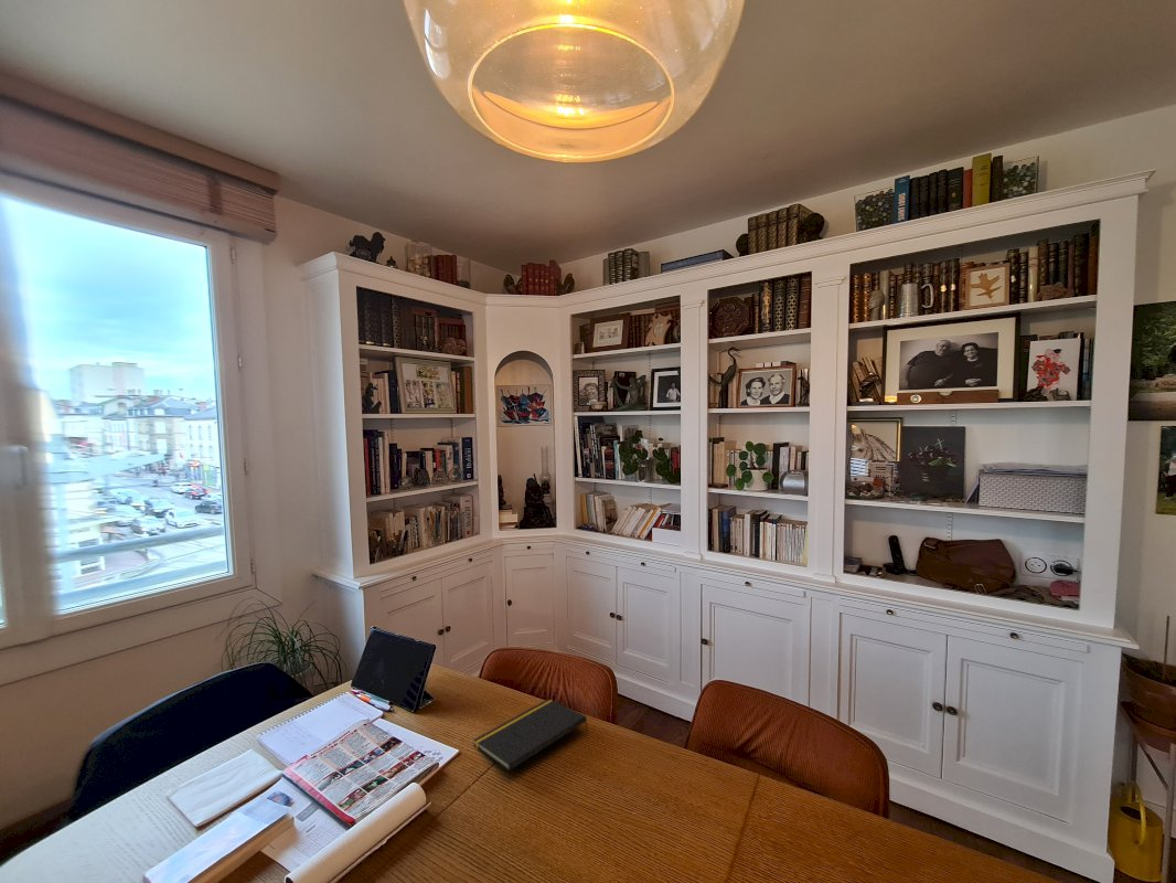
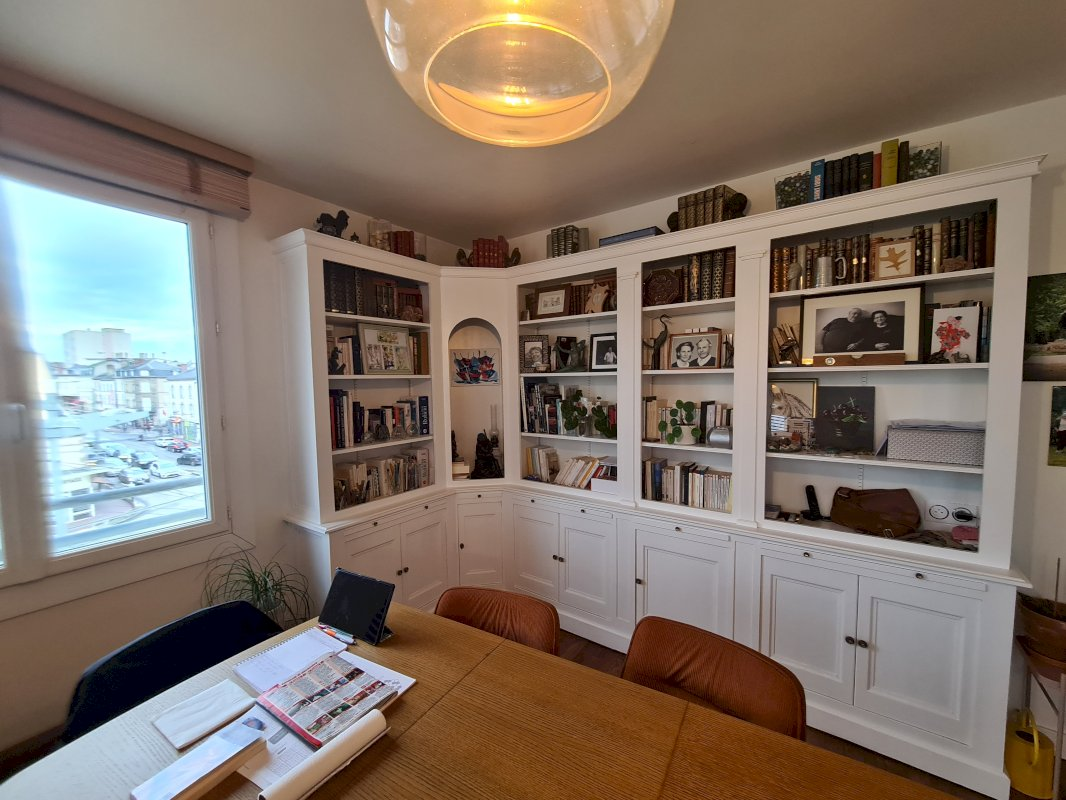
- notepad (531, 730)
